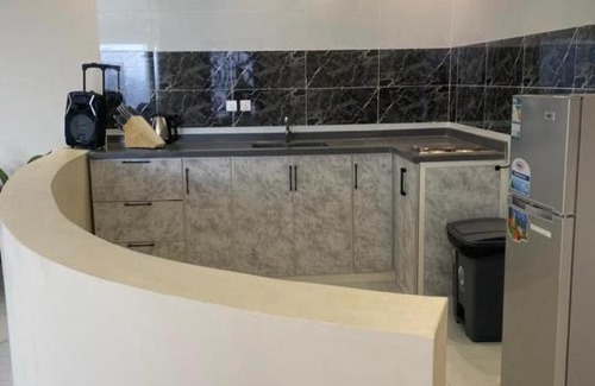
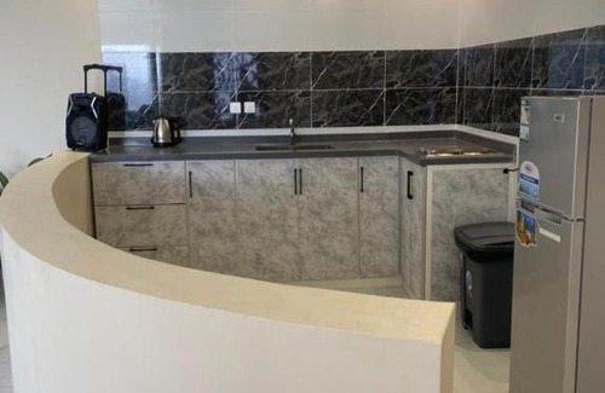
- knife block (138, 125)
